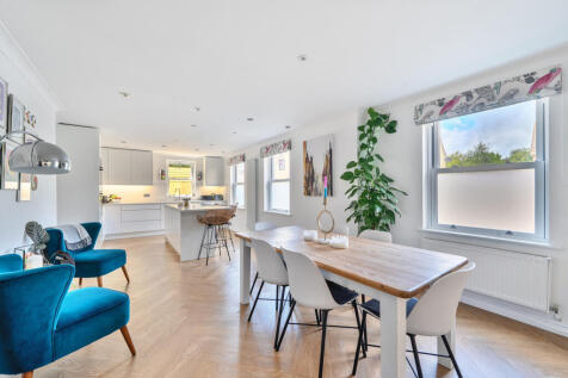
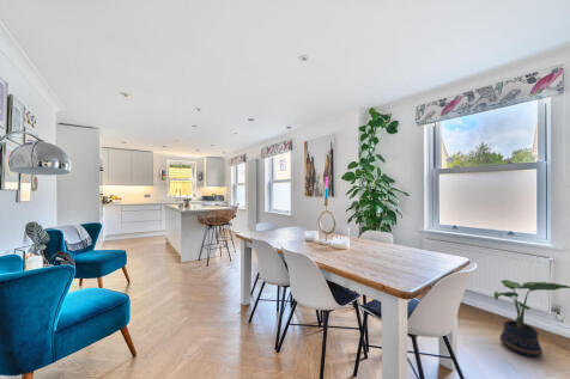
+ potted plant (517, 312)
